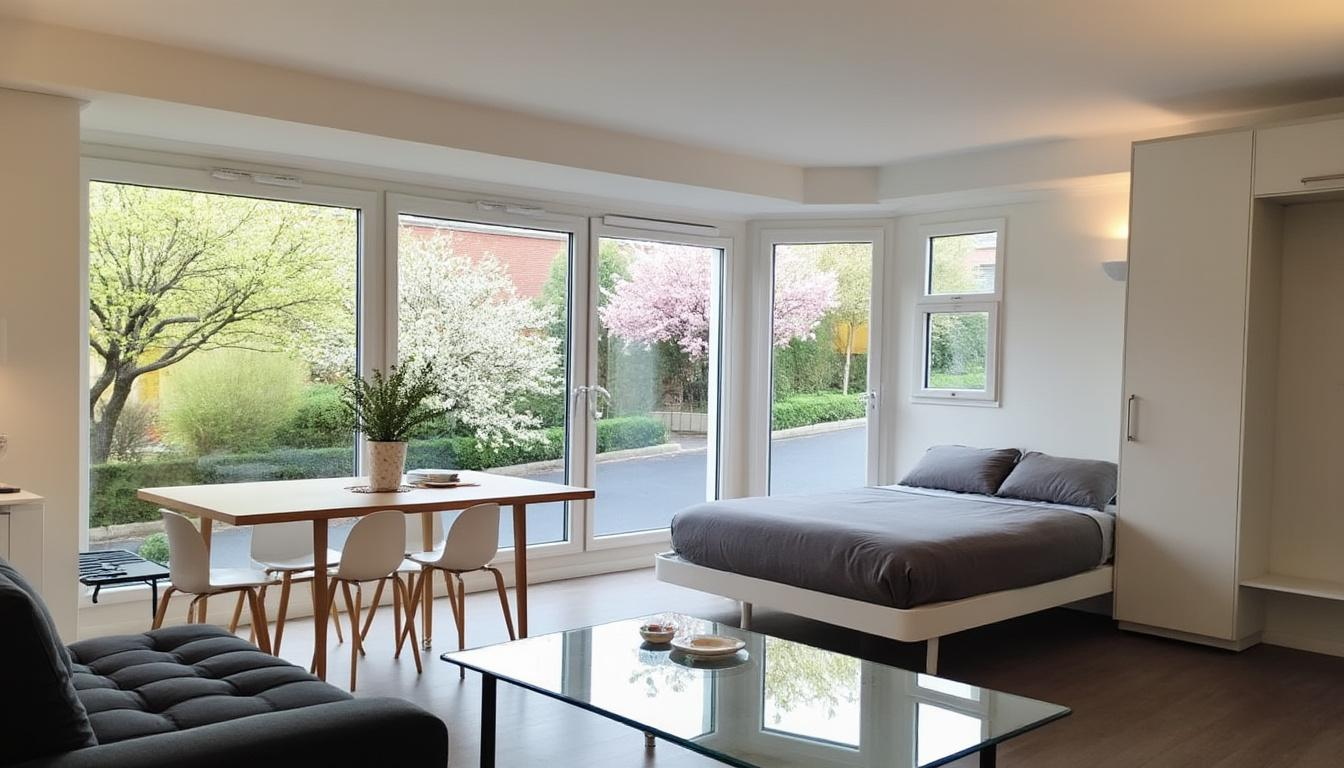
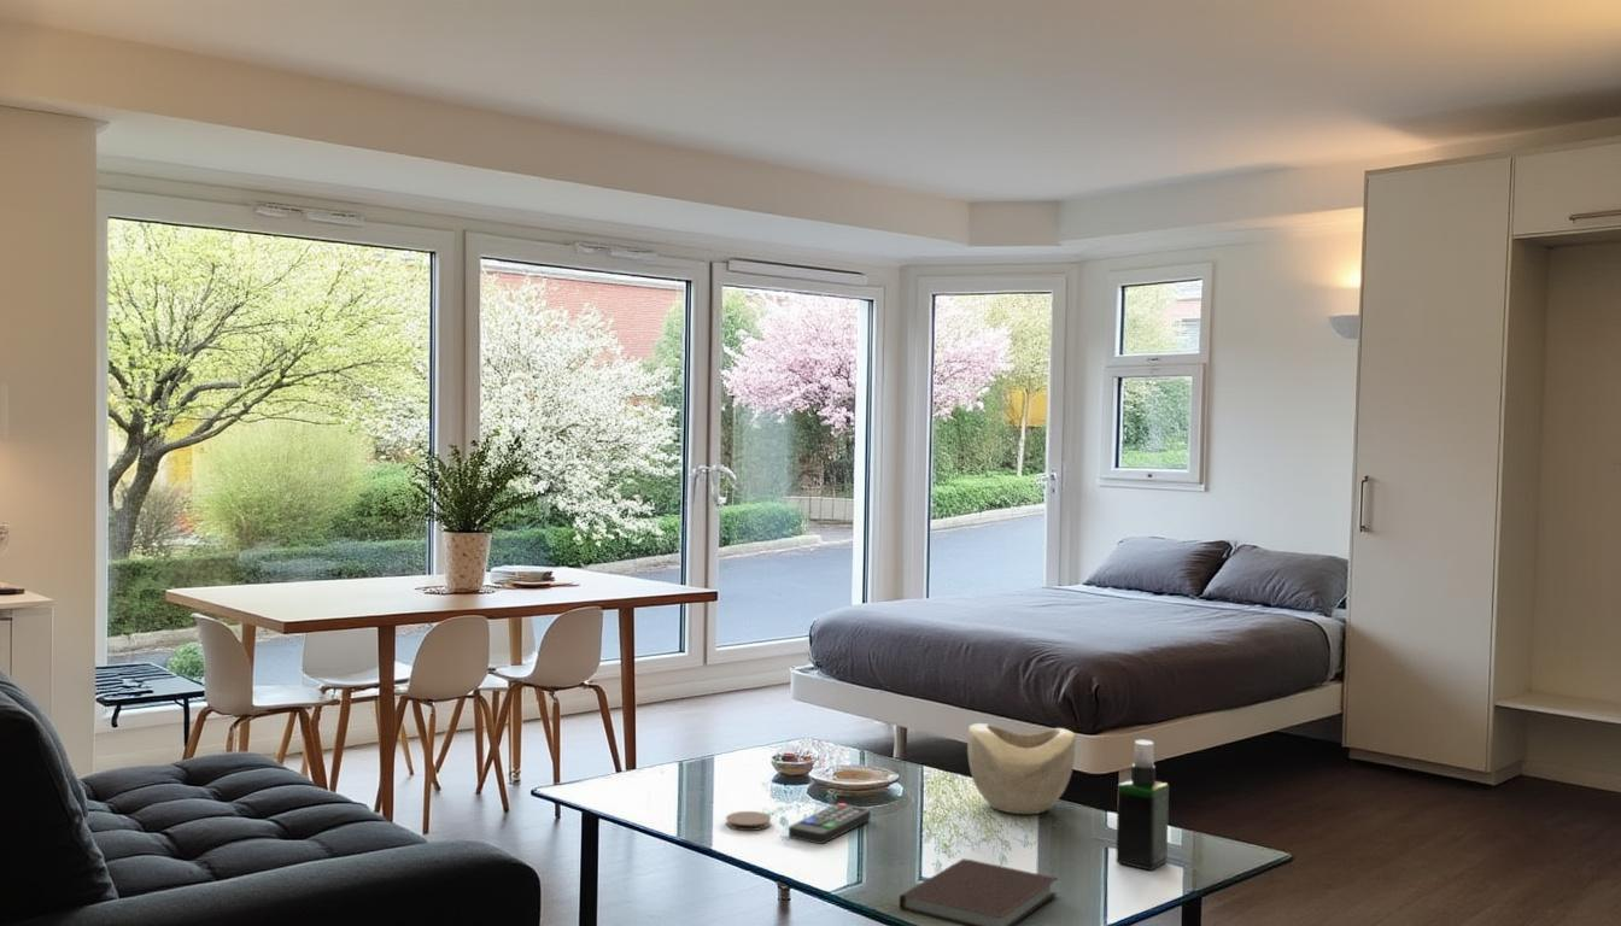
+ notebook (979, 893)
+ spray bottle (1142, 802)
+ decorative bowl (1020, 767)
+ remote control (830, 821)
+ coaster (748, 820)
